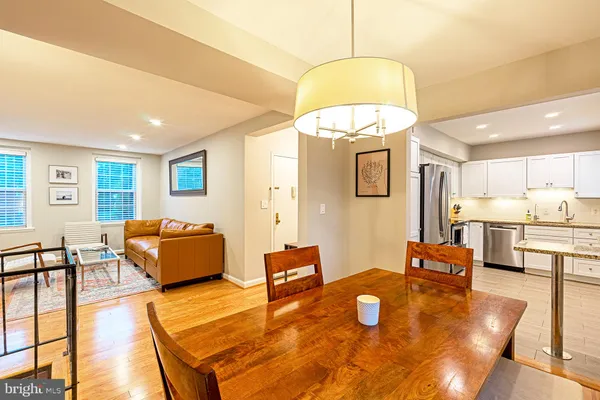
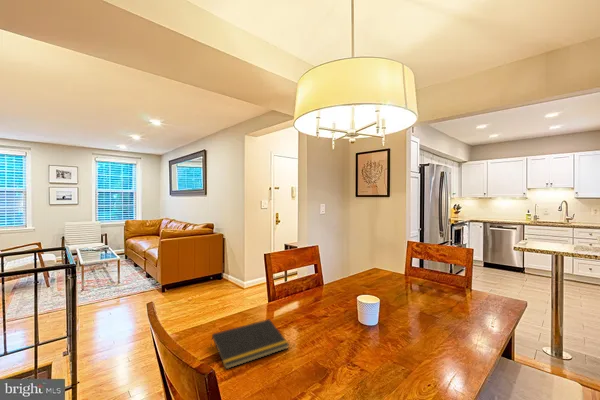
+ notepad (250, 340)
